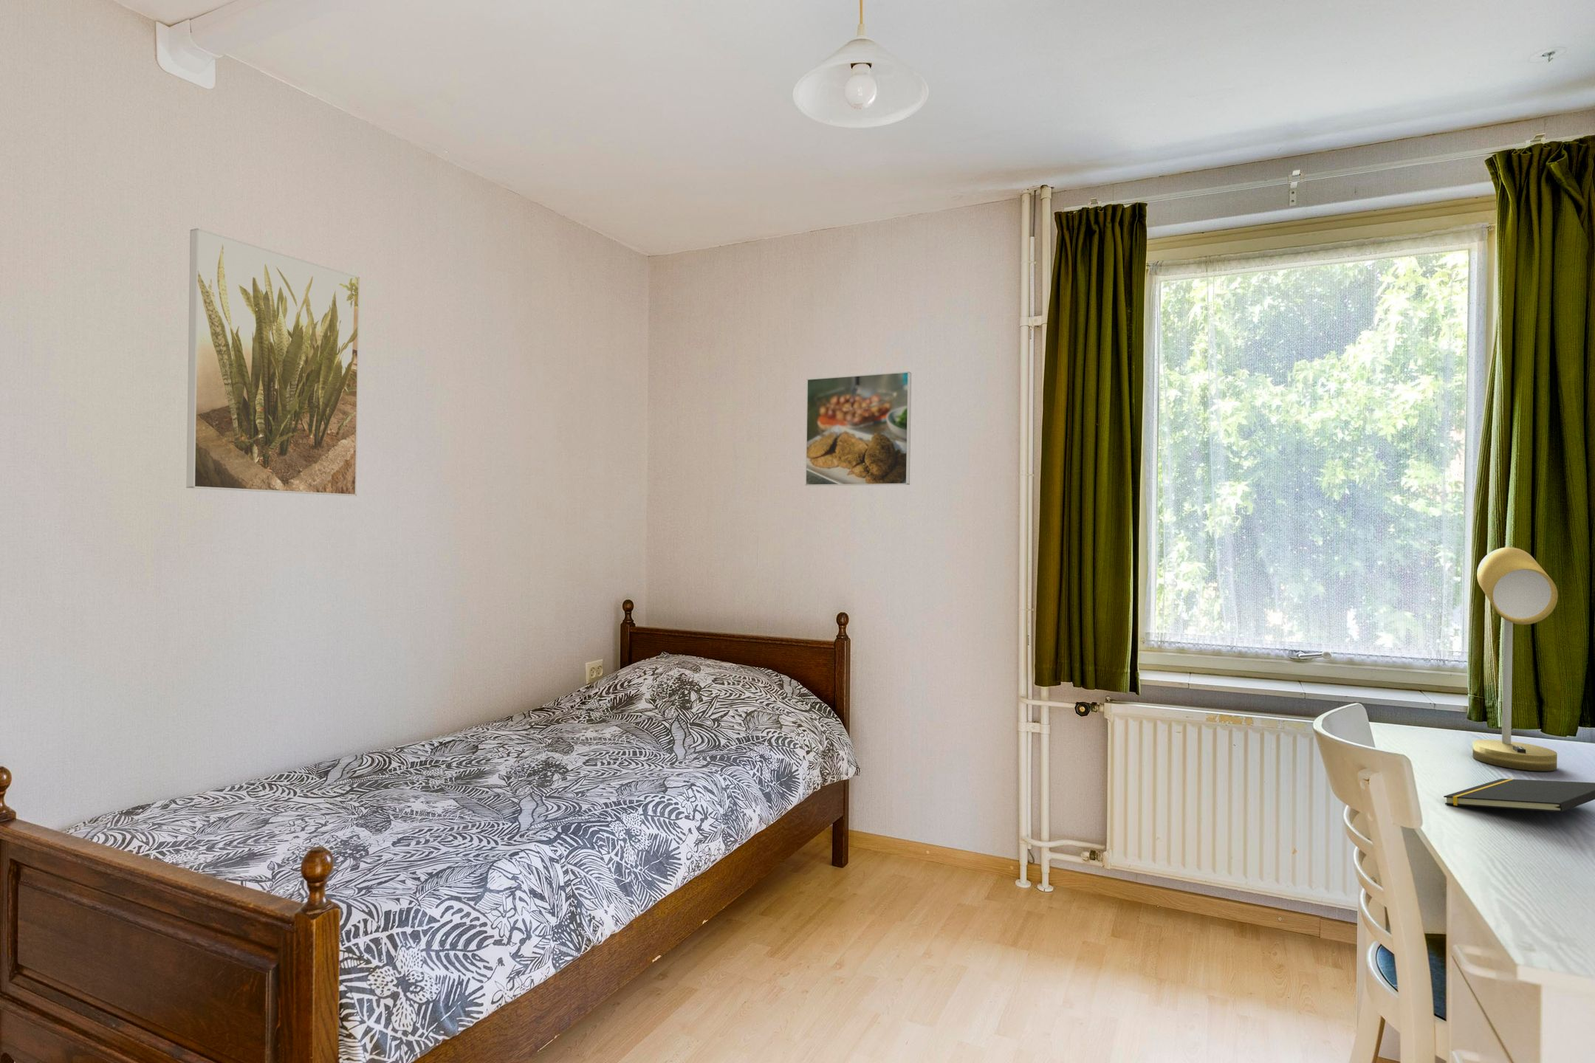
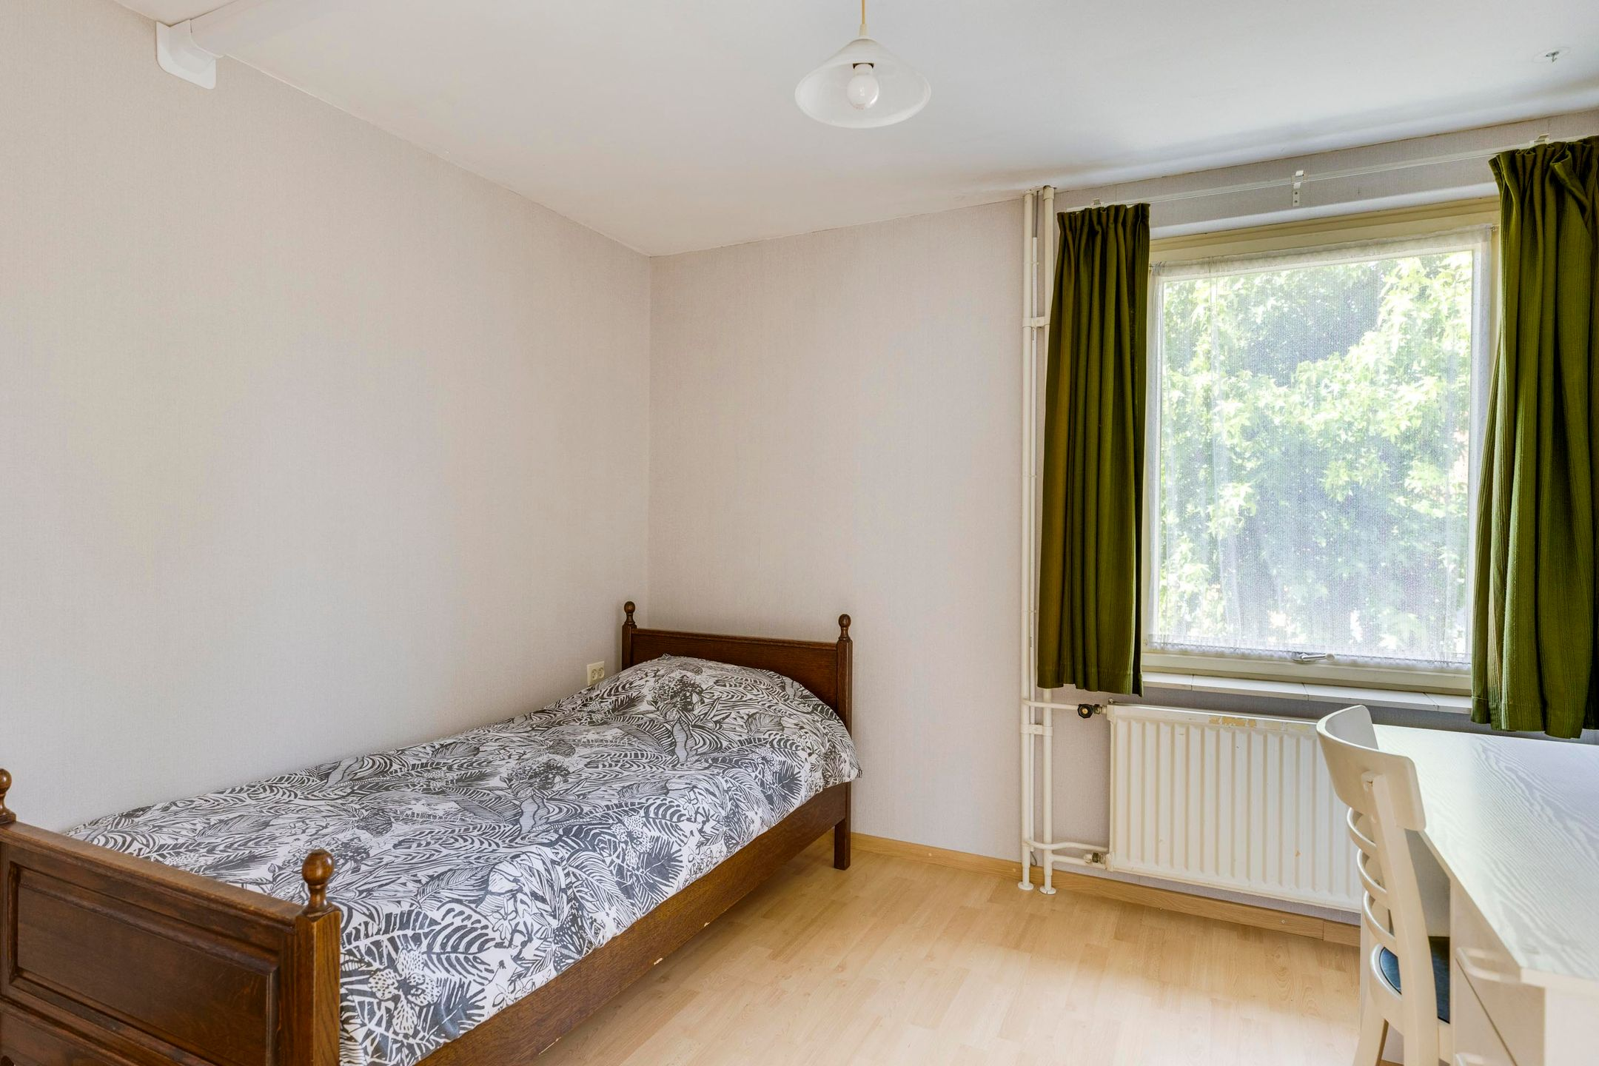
- desk lamp (1512, 654)
- notepad (1529, 794)
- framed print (280, 374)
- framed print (857, 431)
